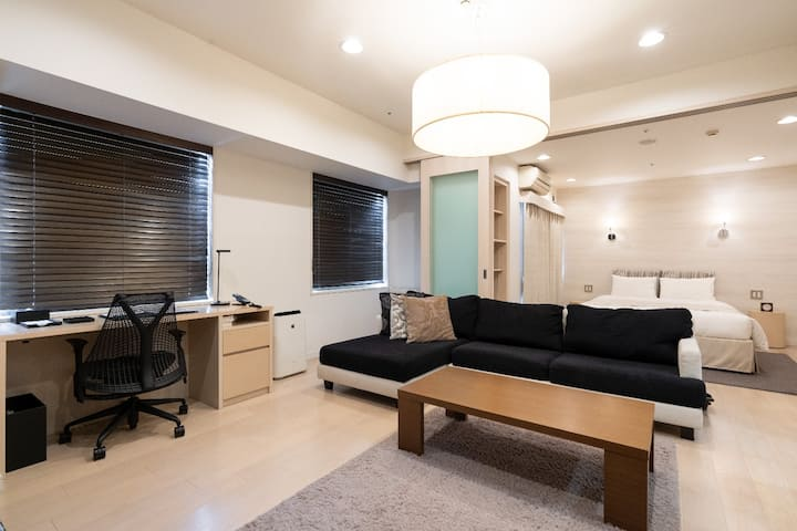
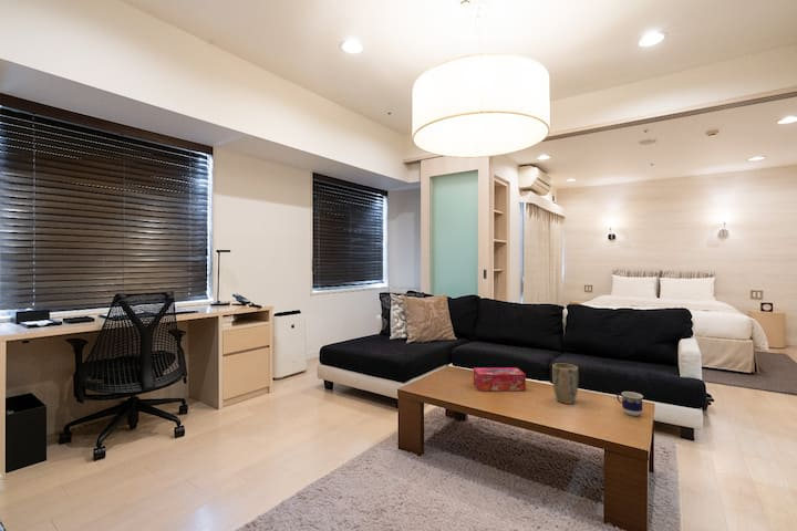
+ plant pot (565, 383)
+ tissue box (498, 378)
+ cup (629, 403)
